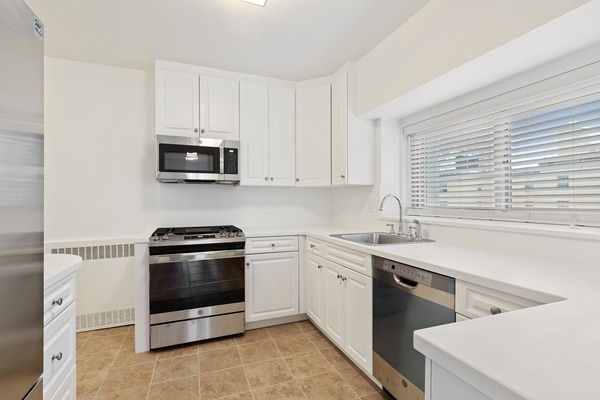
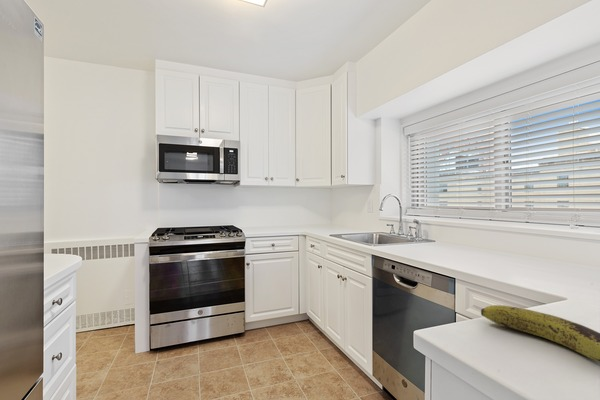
+ fruit (540, 331)
